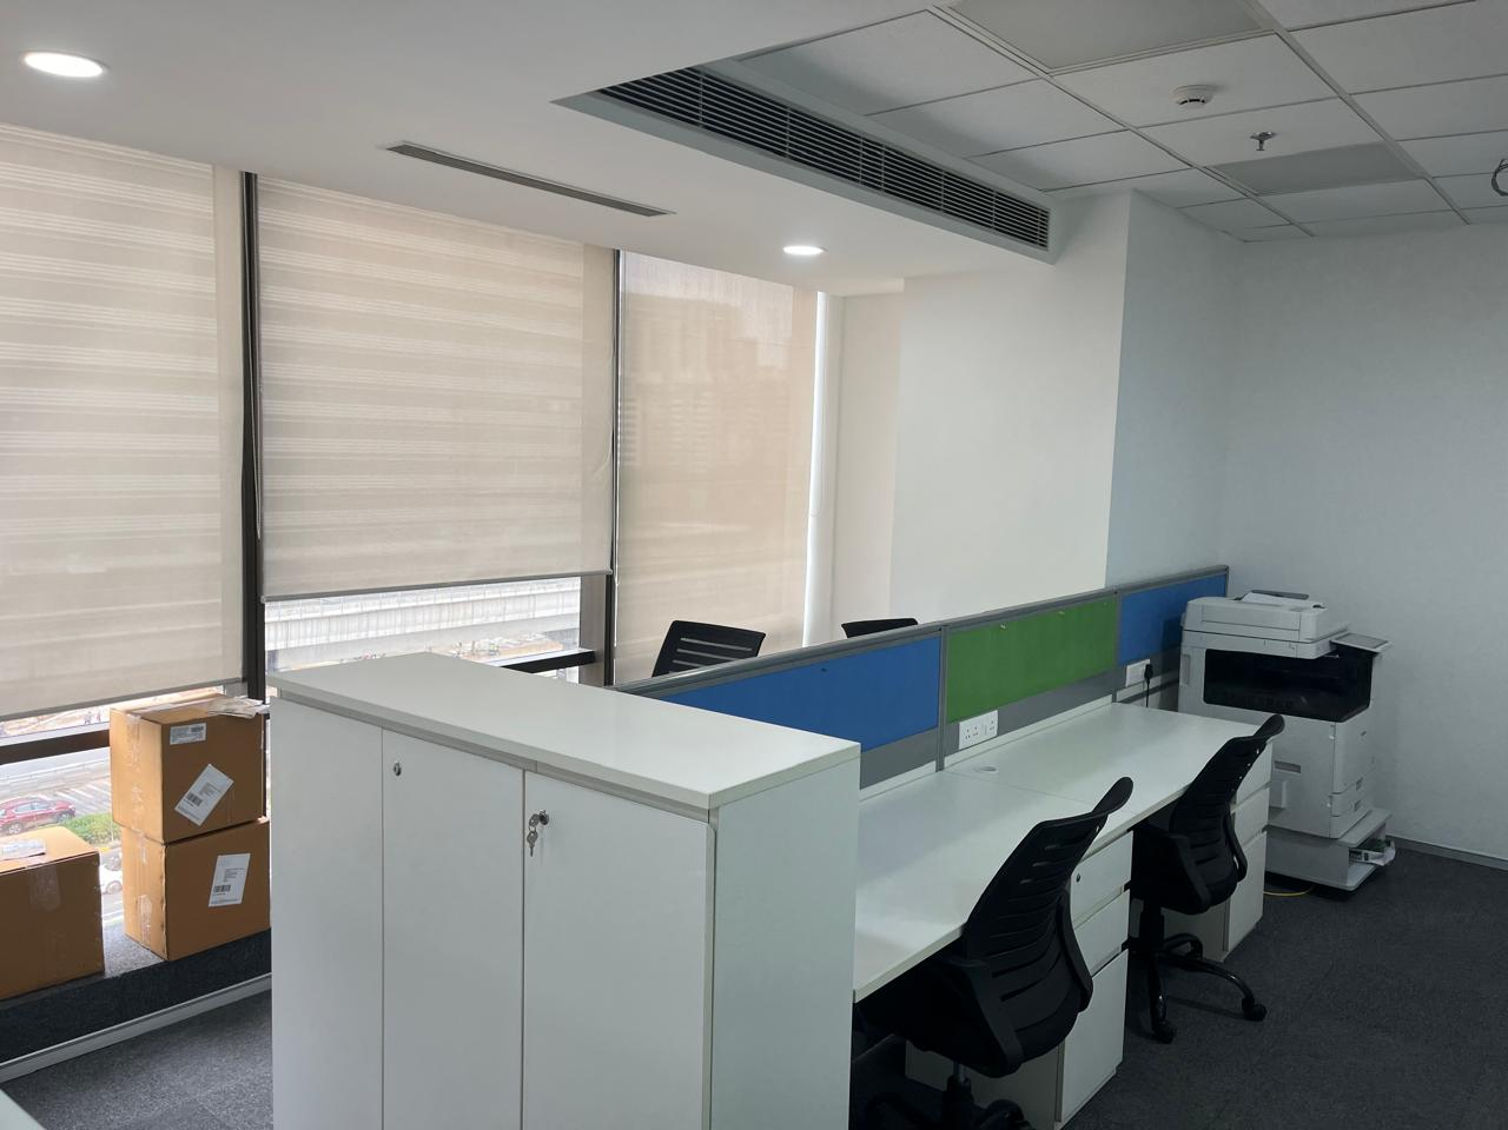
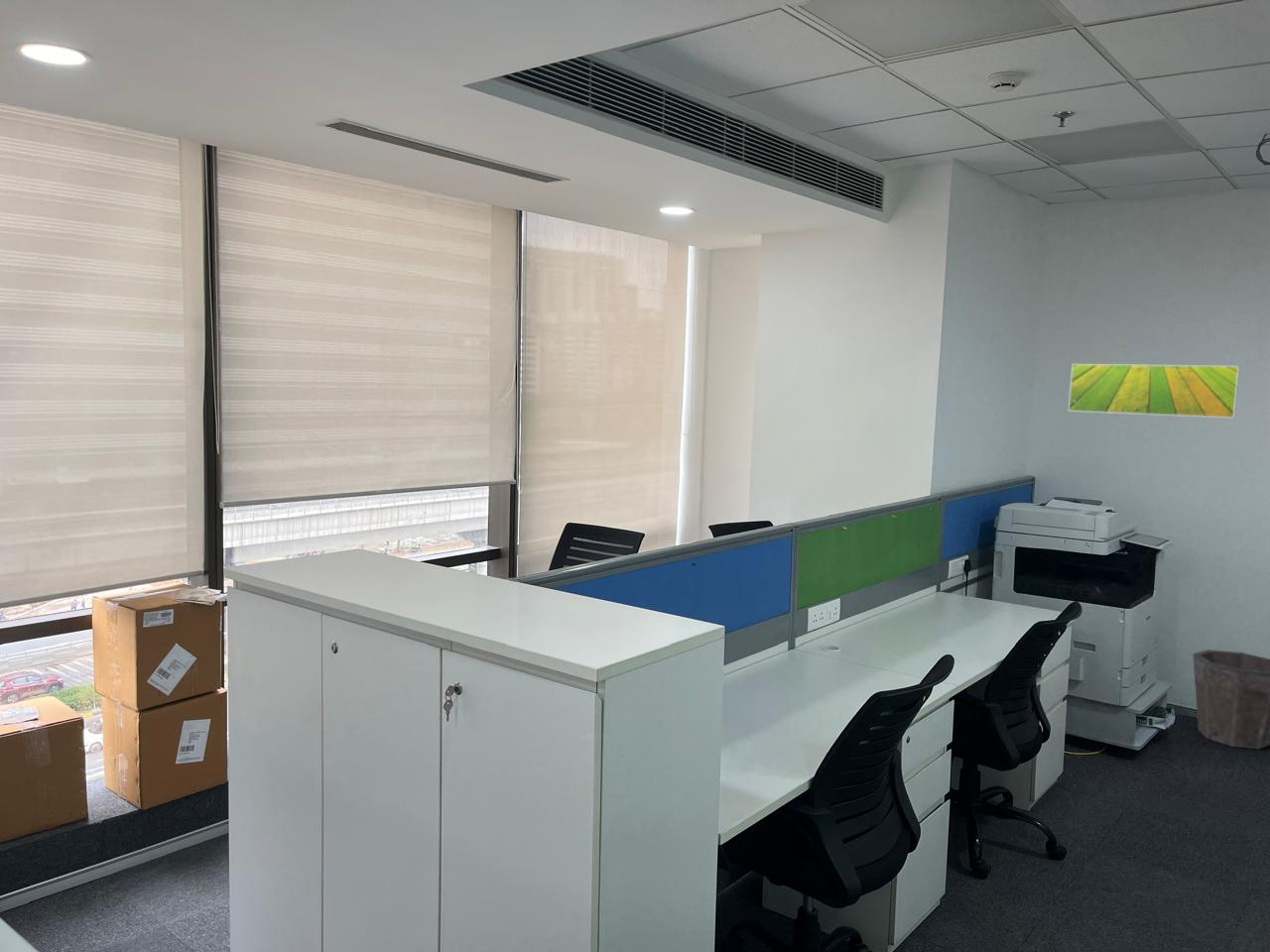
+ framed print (1149, 390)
+ waste bin (1236, 699)
